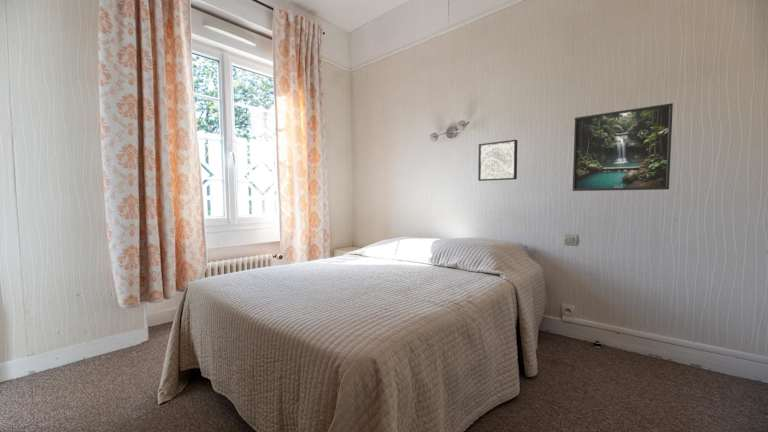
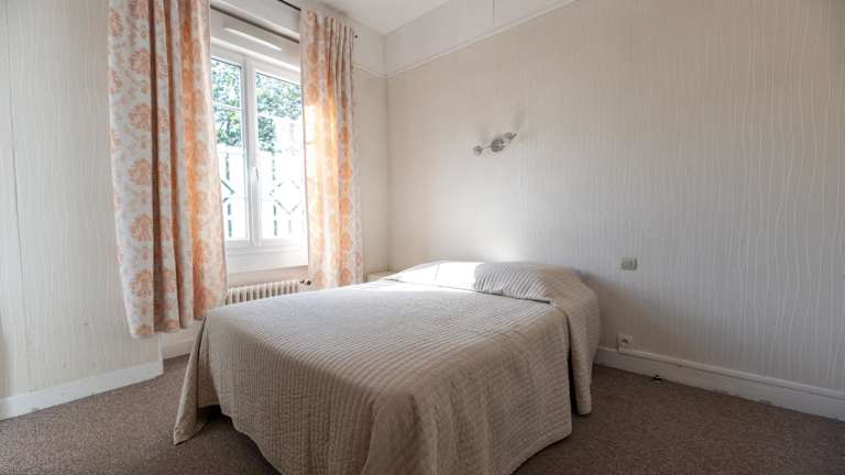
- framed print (618, 151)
- wall art (497, 161)
